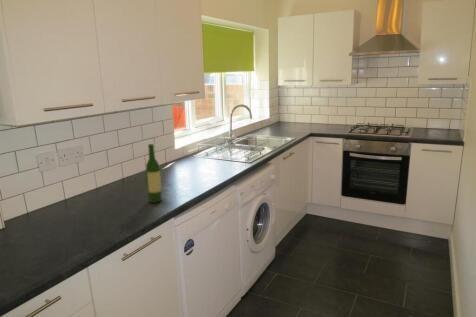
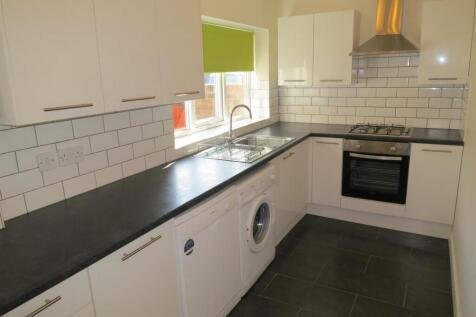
- wine bottle (153, 172)
